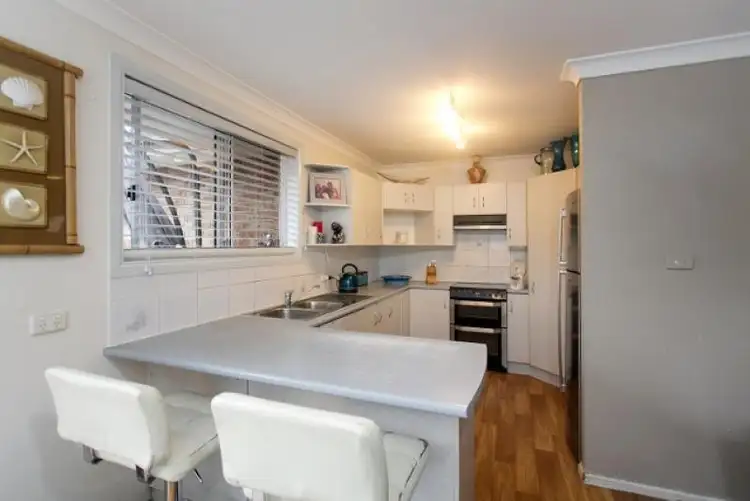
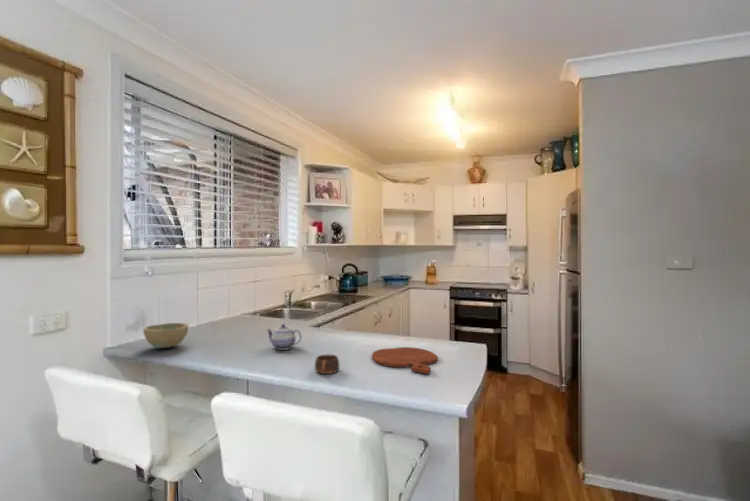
+ bowl (166, 337)
+ teapot (283, 336)
+ cutting board (408, 359)
+ cup (325, 364)
